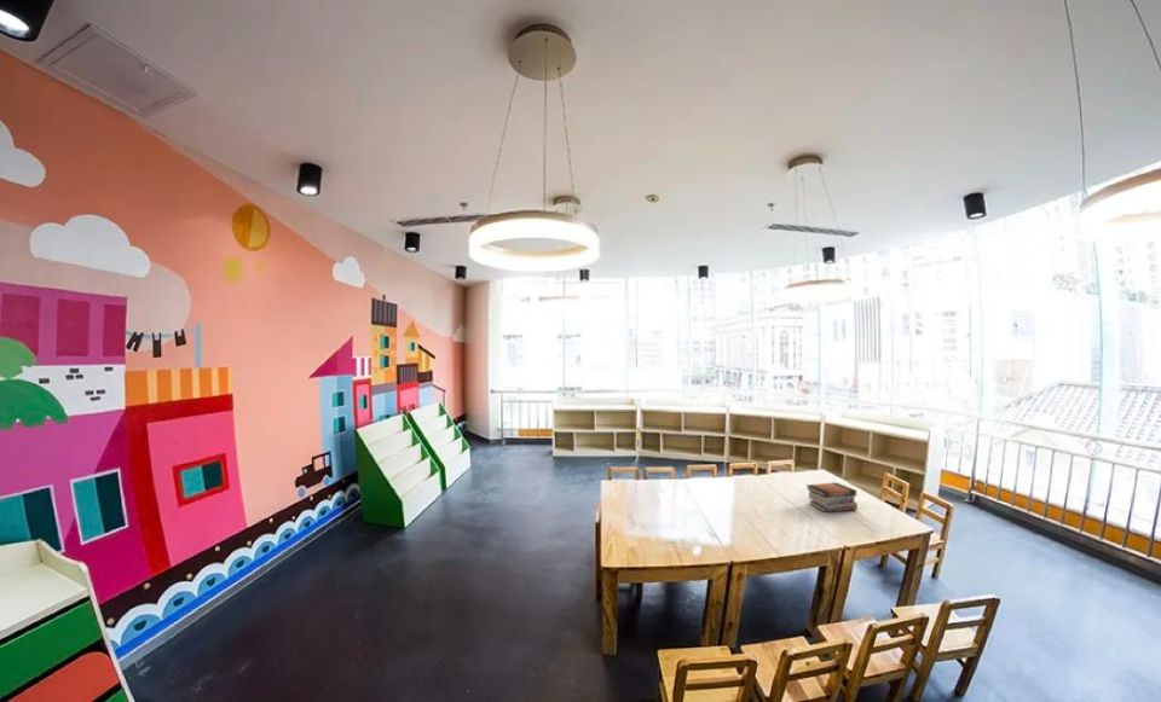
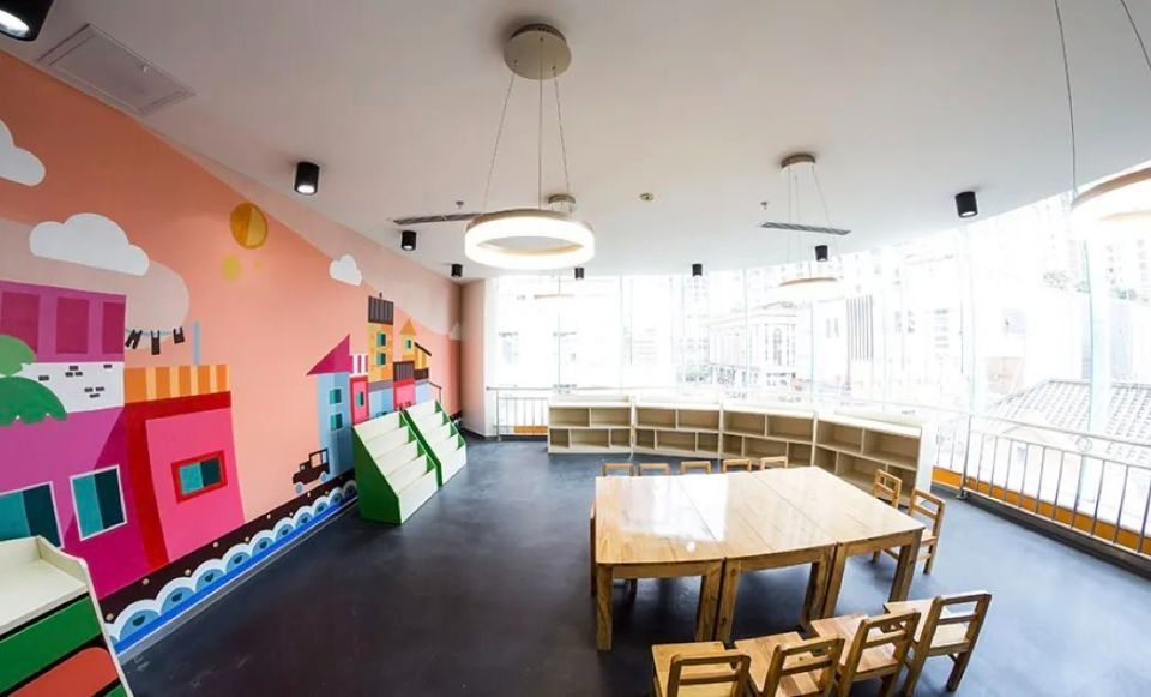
- book stack (831, 497)
